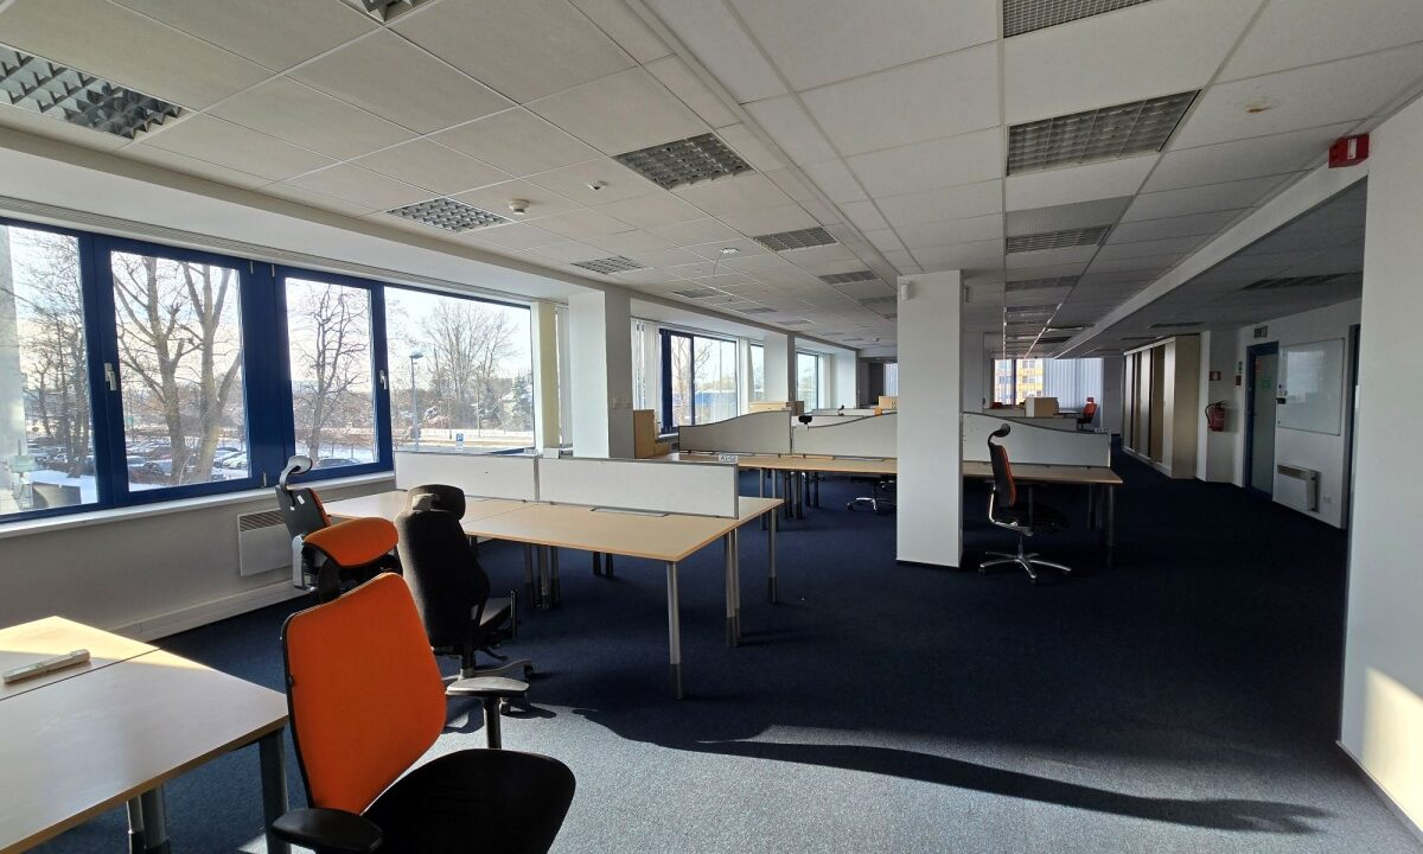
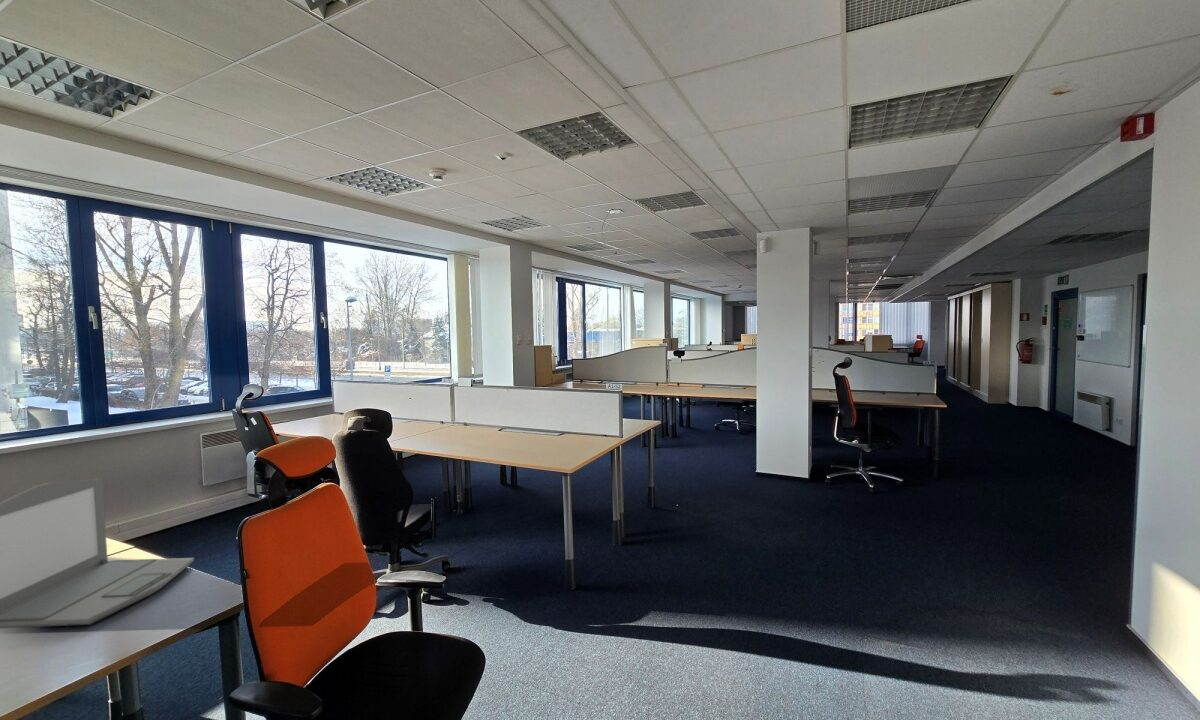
+ laptop (98, 539)
